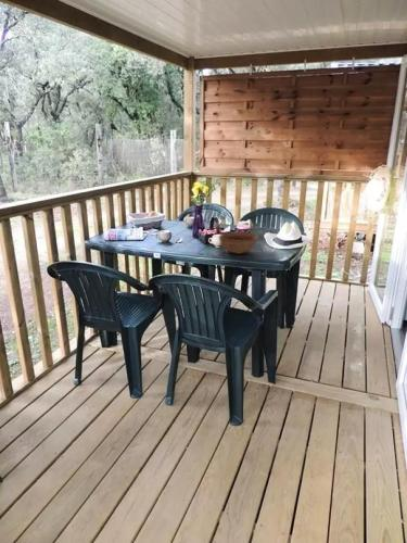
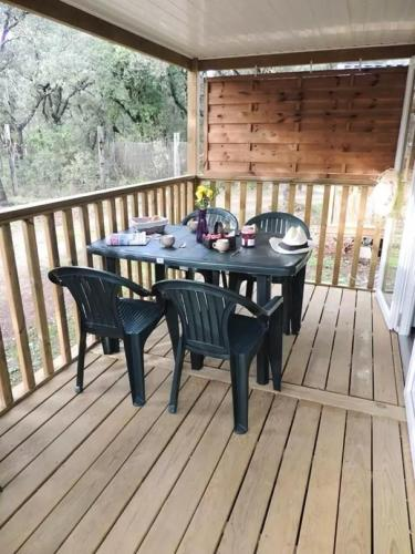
- bowl (238, 243)
